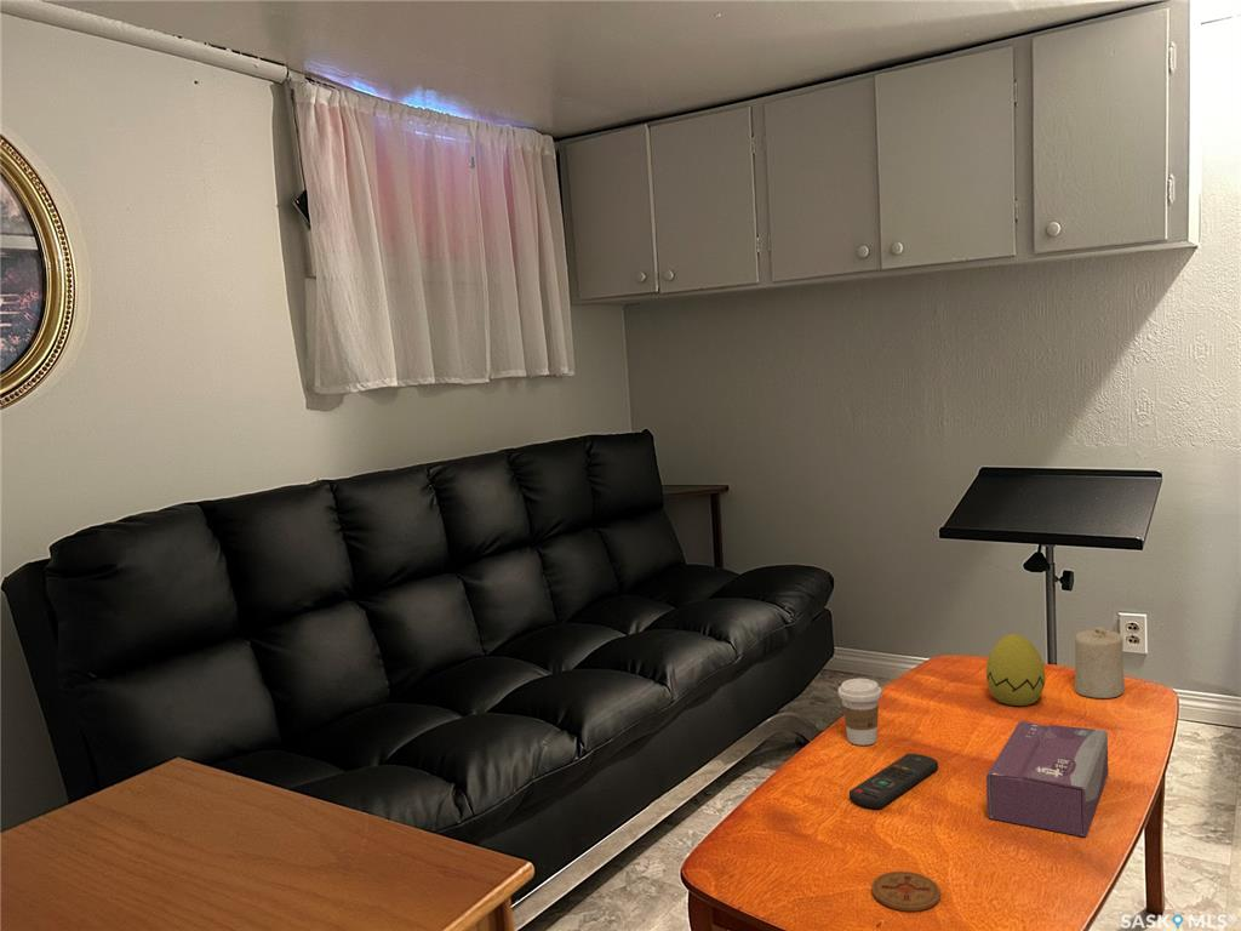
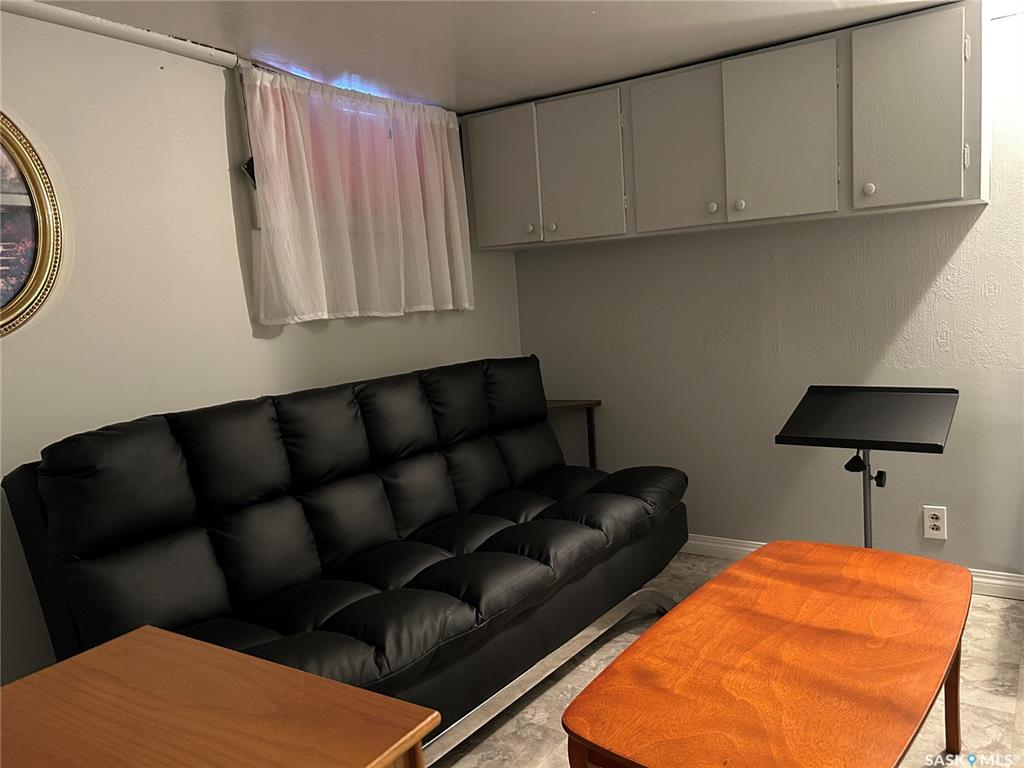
- remote control (894, 778)
- coffee cup (860, 712)
- tissue box (1048, 772)
- candle (1098, 657)
- coaster (905, 890)
- decorative egg (1014, 667)
